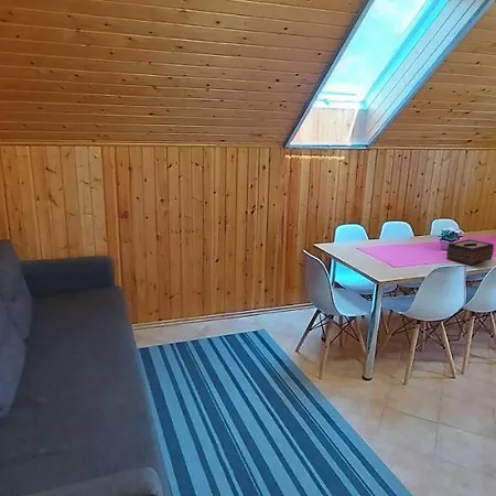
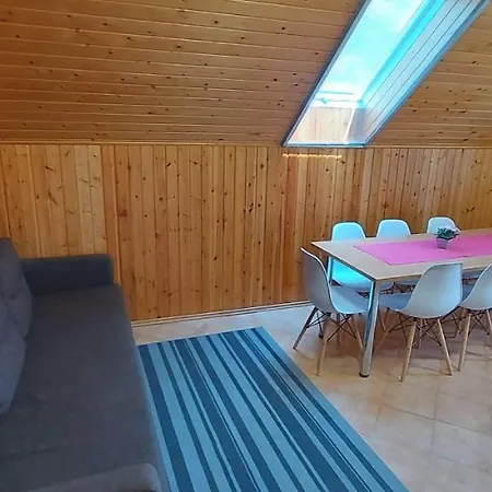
- tissue box (470, 251)
